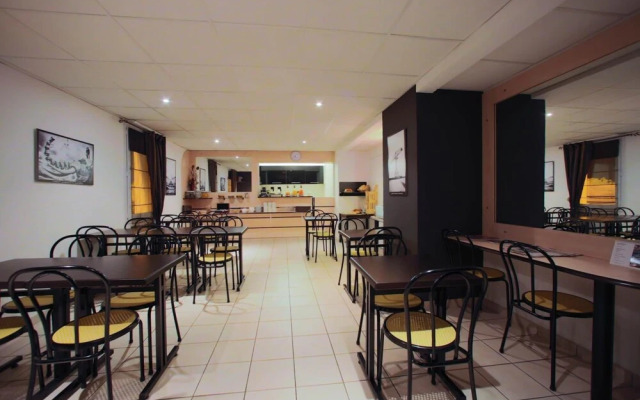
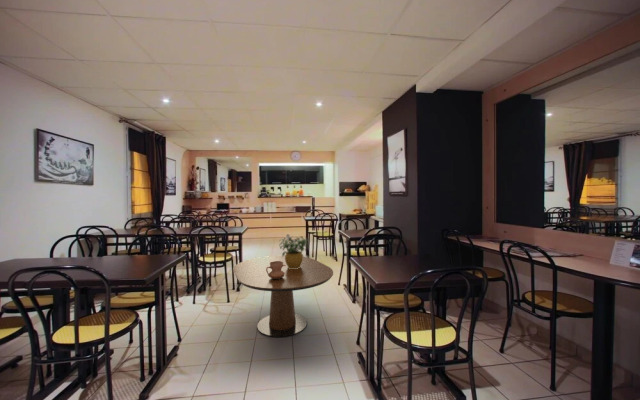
+ dining table (289, 295)
+ potted flower (294, 250)
+ ceramic jug (275, 269)
